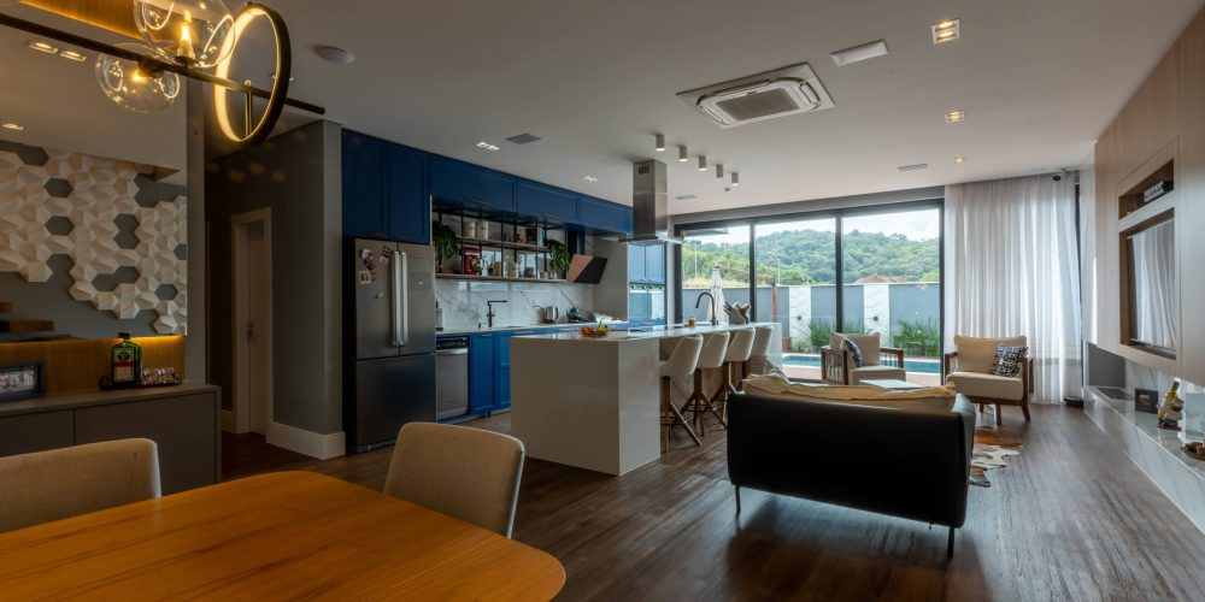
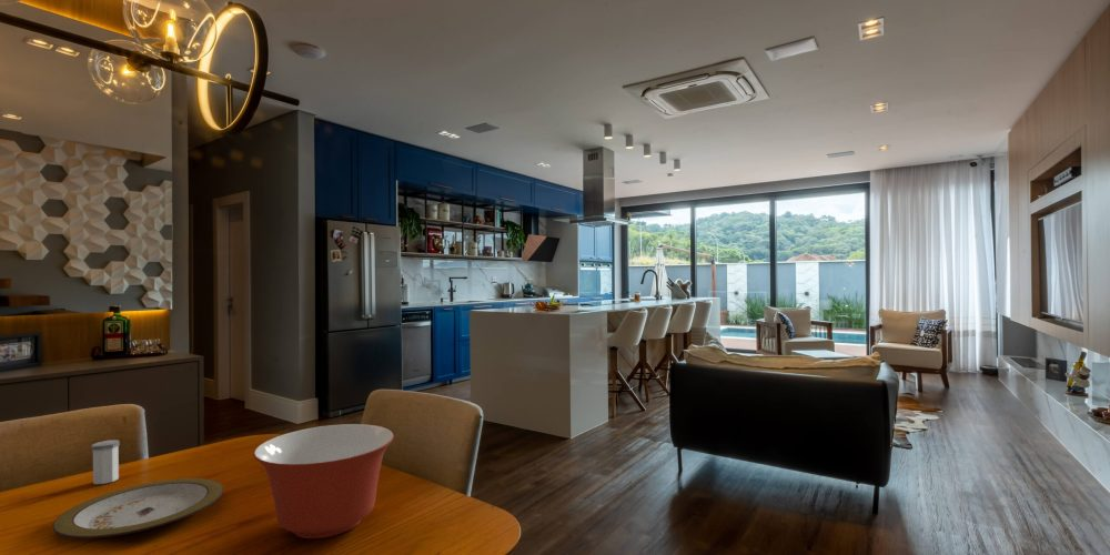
+ salt shaker (105, 462)
+ mixing bowl (327, 482)
+ plate (144, 508)
